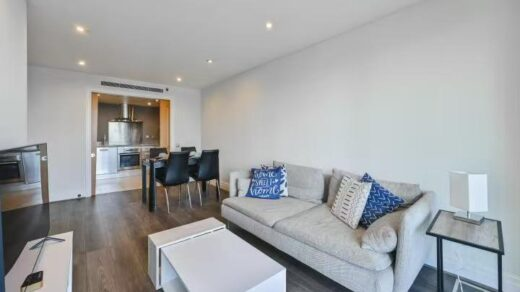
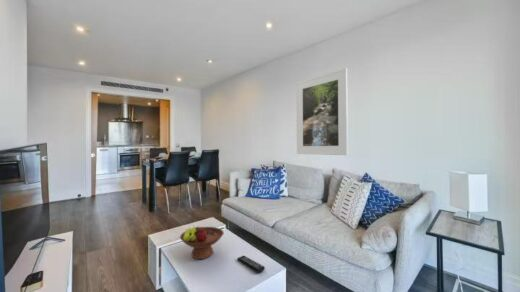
+ remote control (250, 263)
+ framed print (319, 115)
+ fruit bowl (202, 240)
